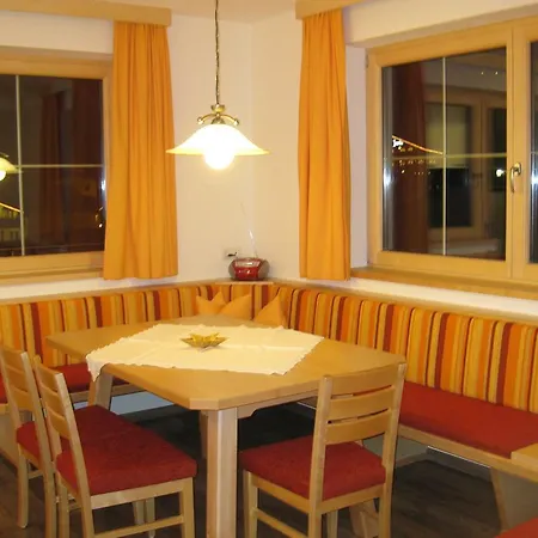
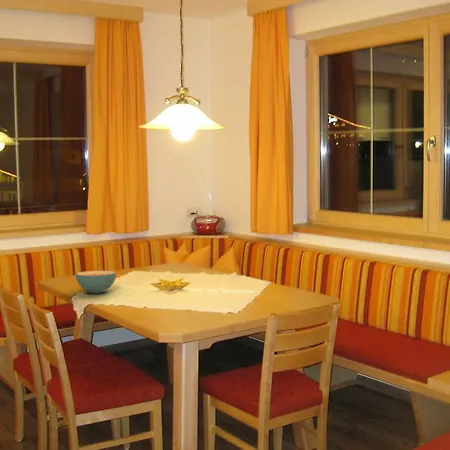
+ cereal bowl (96, 282)
